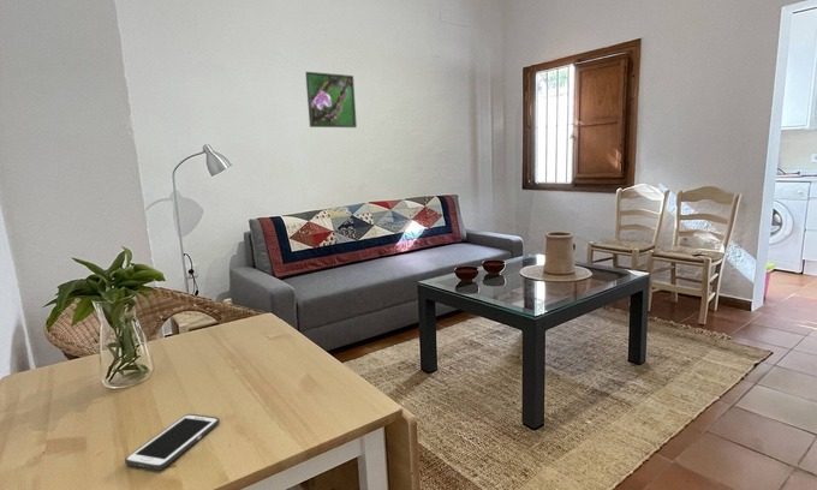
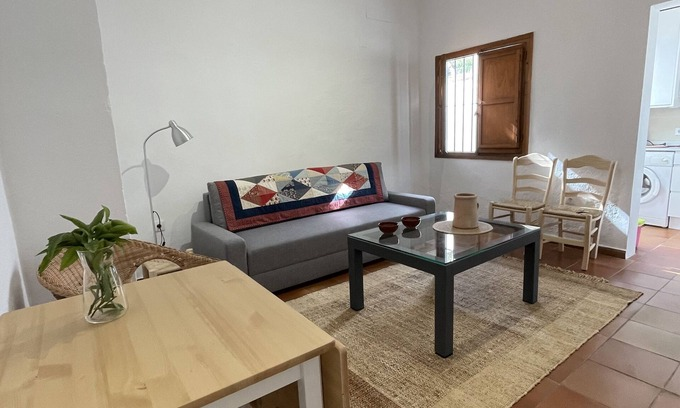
- cell phone (175, 440)
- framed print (332, 100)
